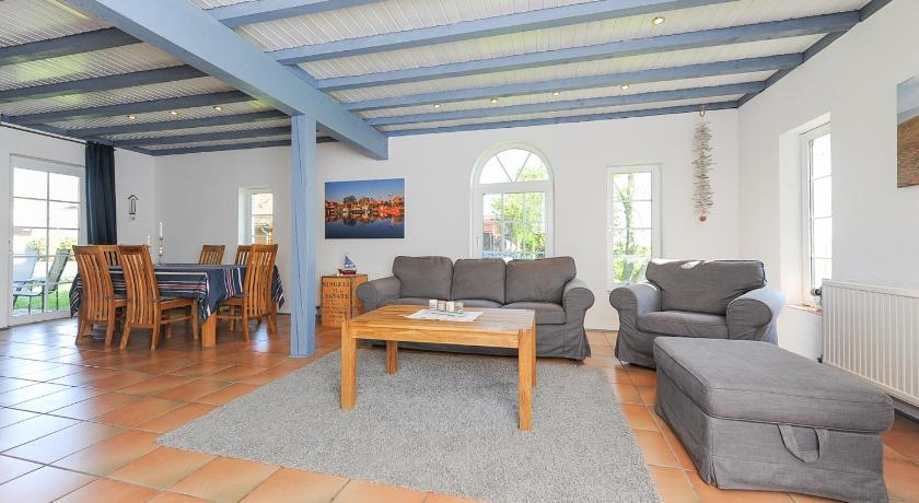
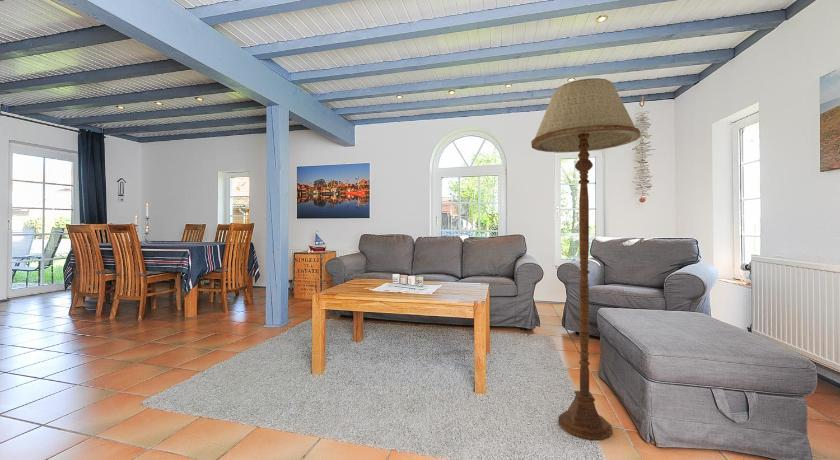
+ floor lamp (583, 254)
